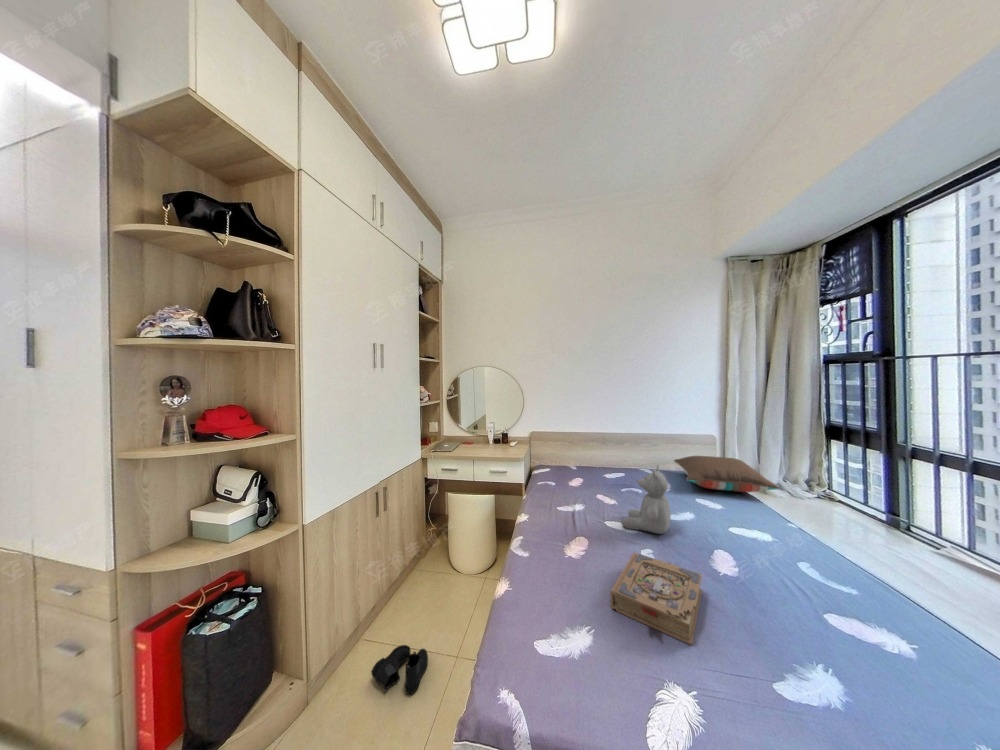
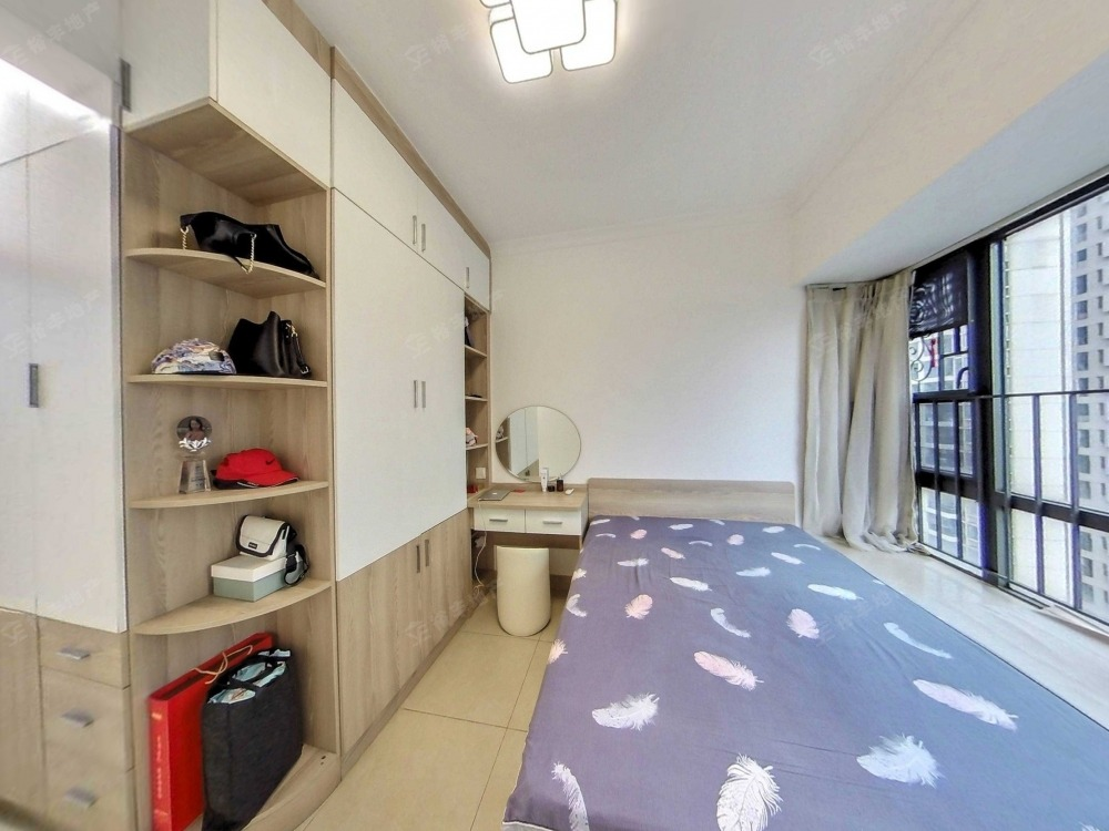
- pillow (719, 472)
- book (656, 591)
- boots (399, 661)
- teddy bear (646, 496)
